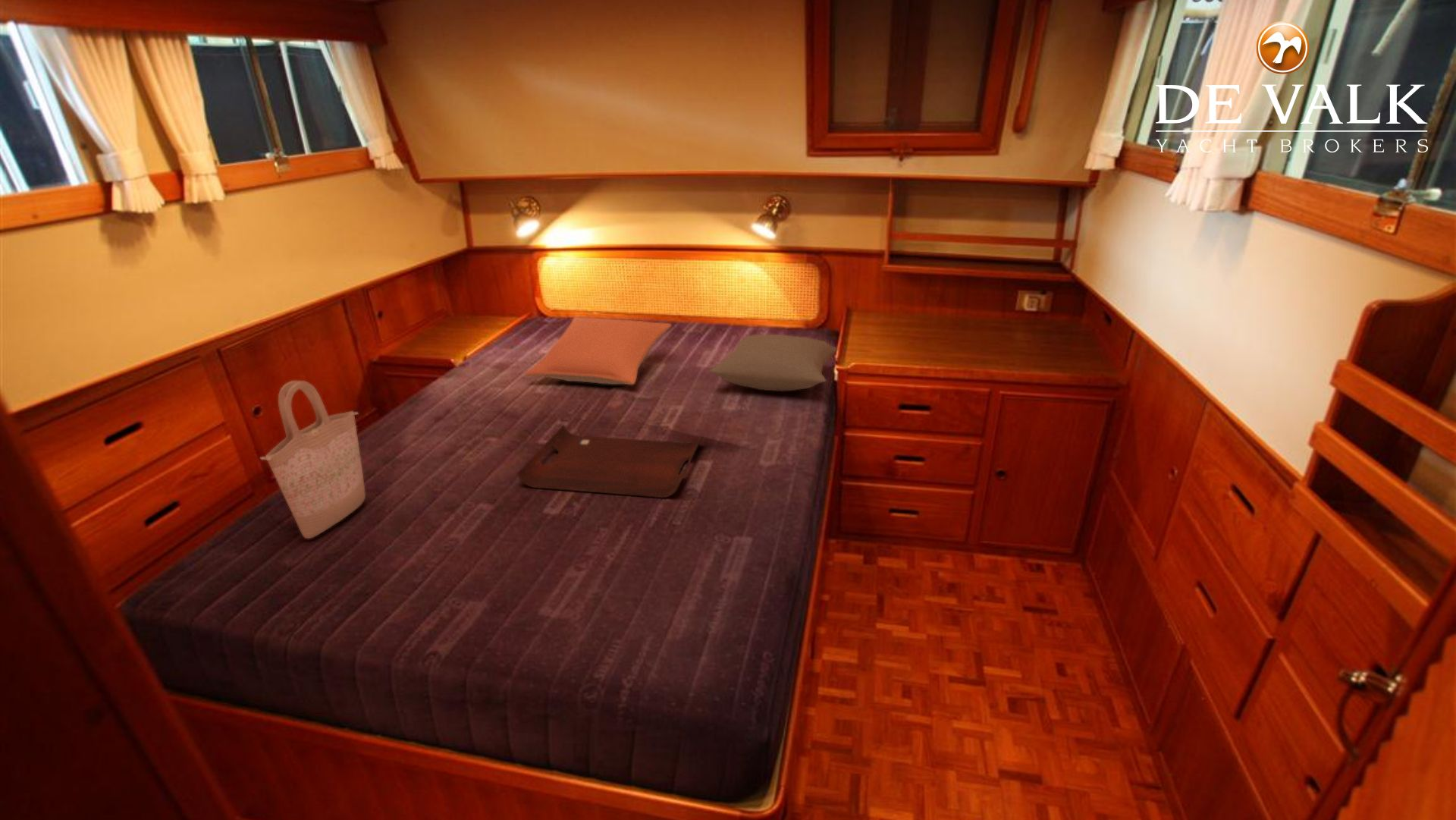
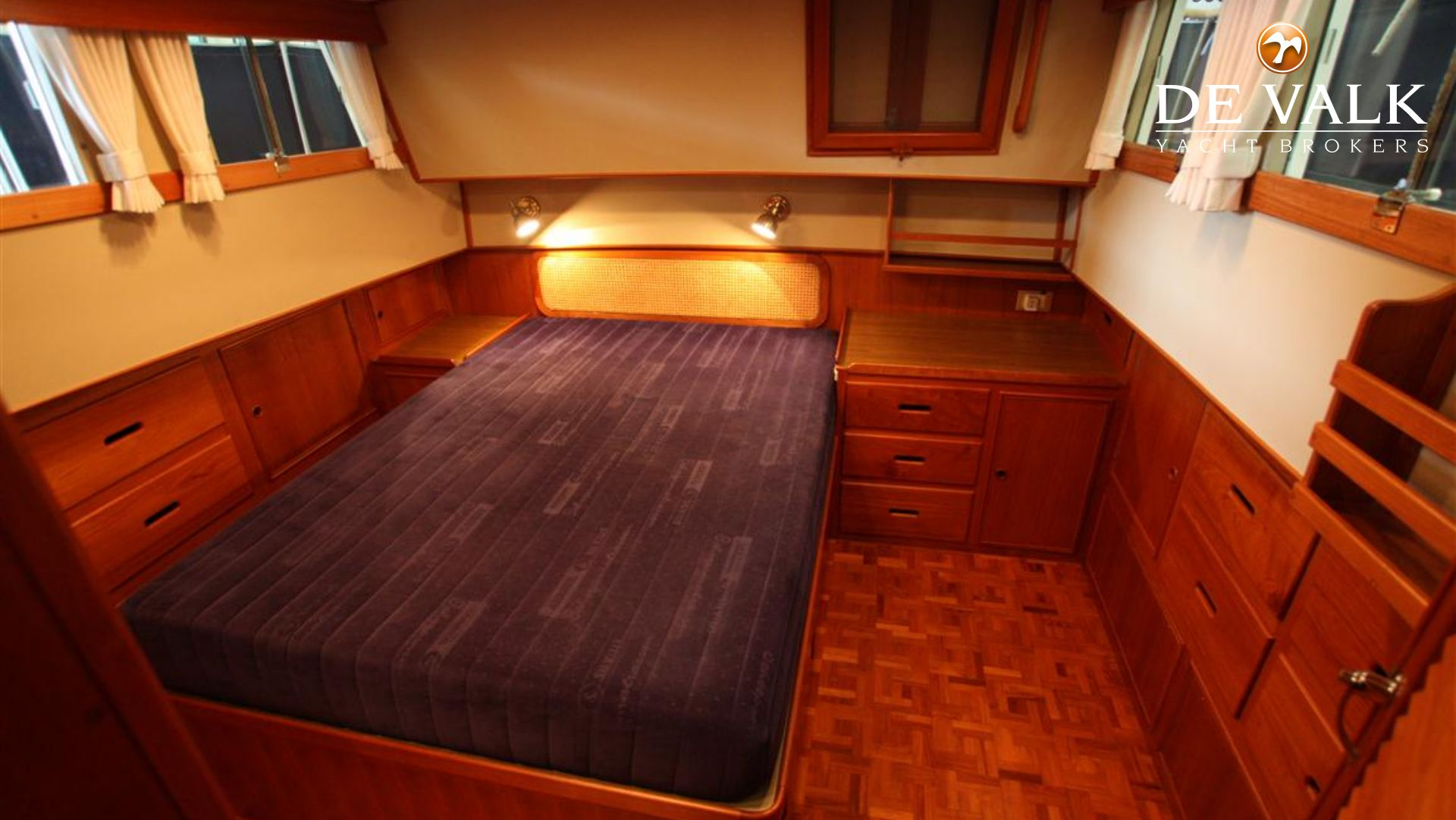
- serving tray (615, 458)
- pillow (777, 360)
- shopping bag (320, 454)
- pillow (601, 349)
